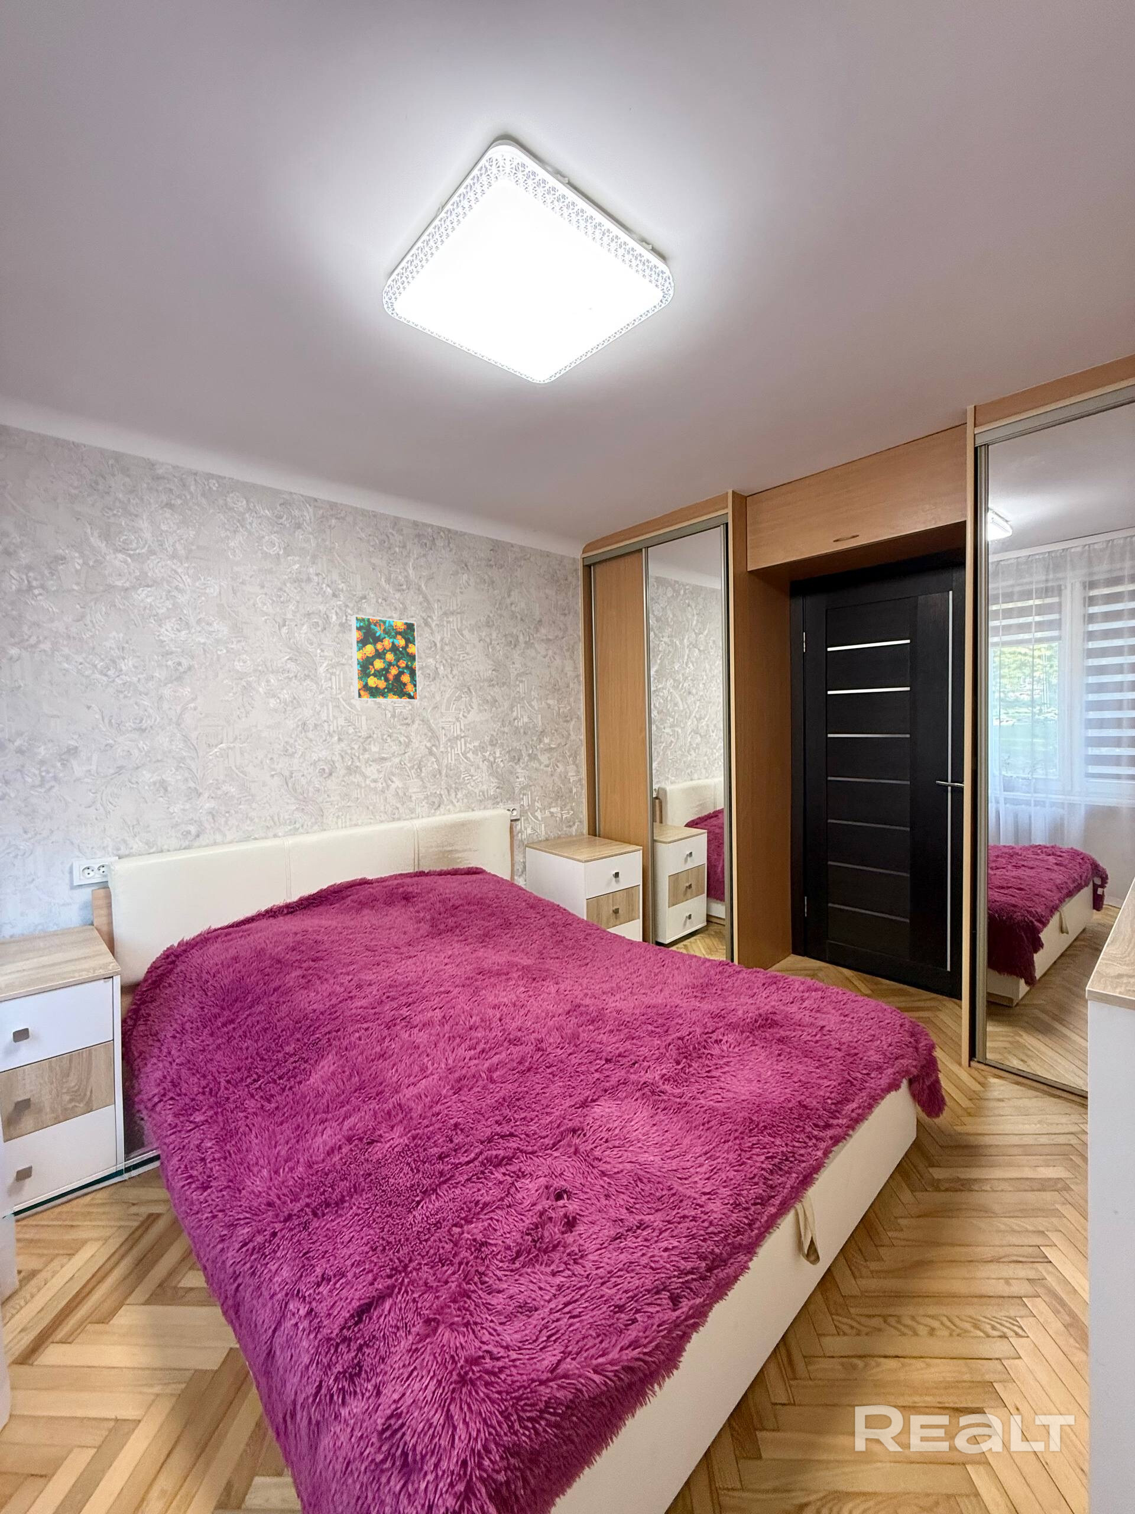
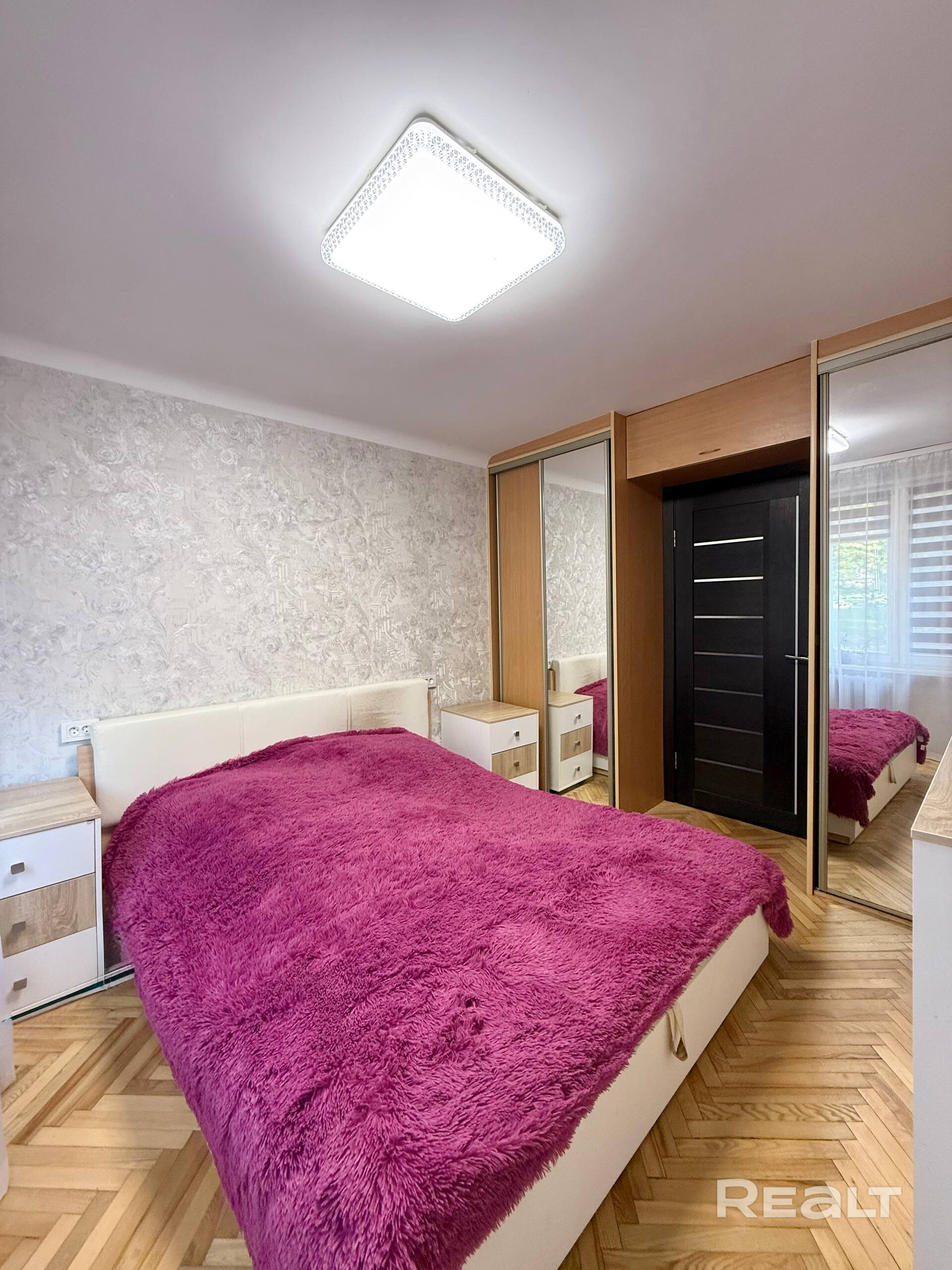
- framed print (385, 659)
